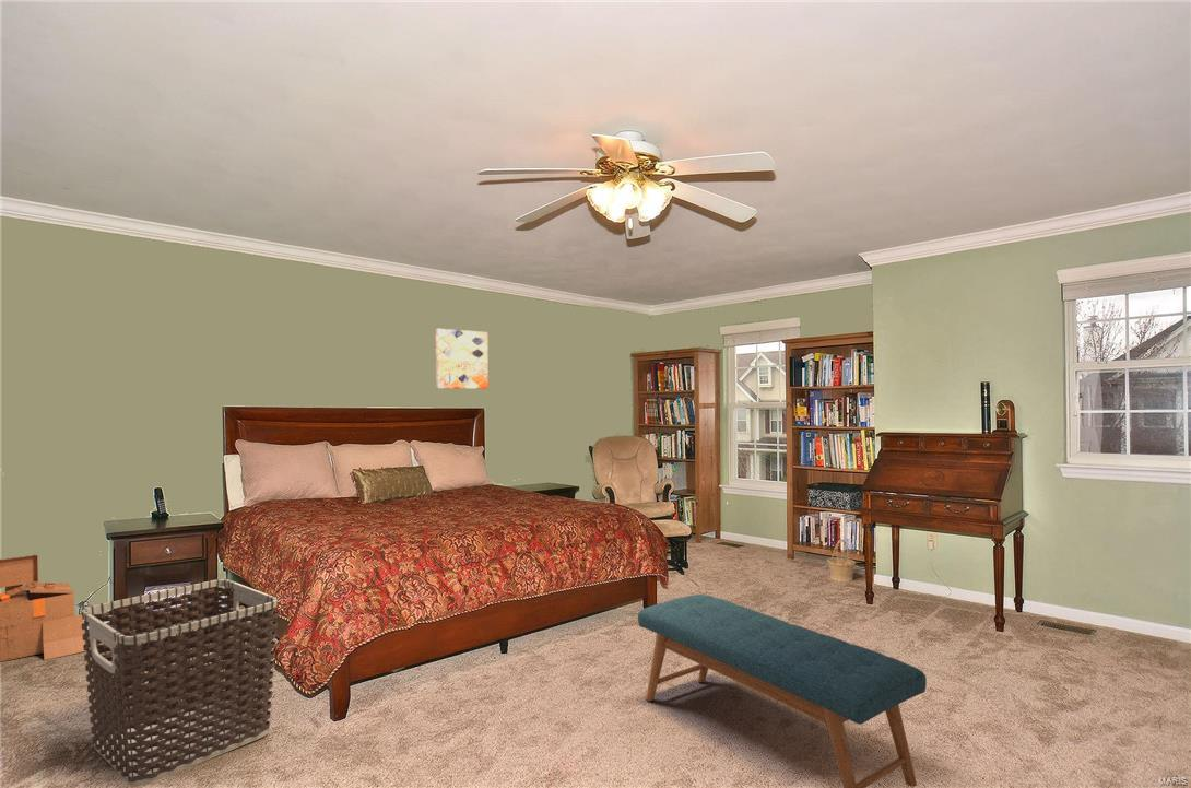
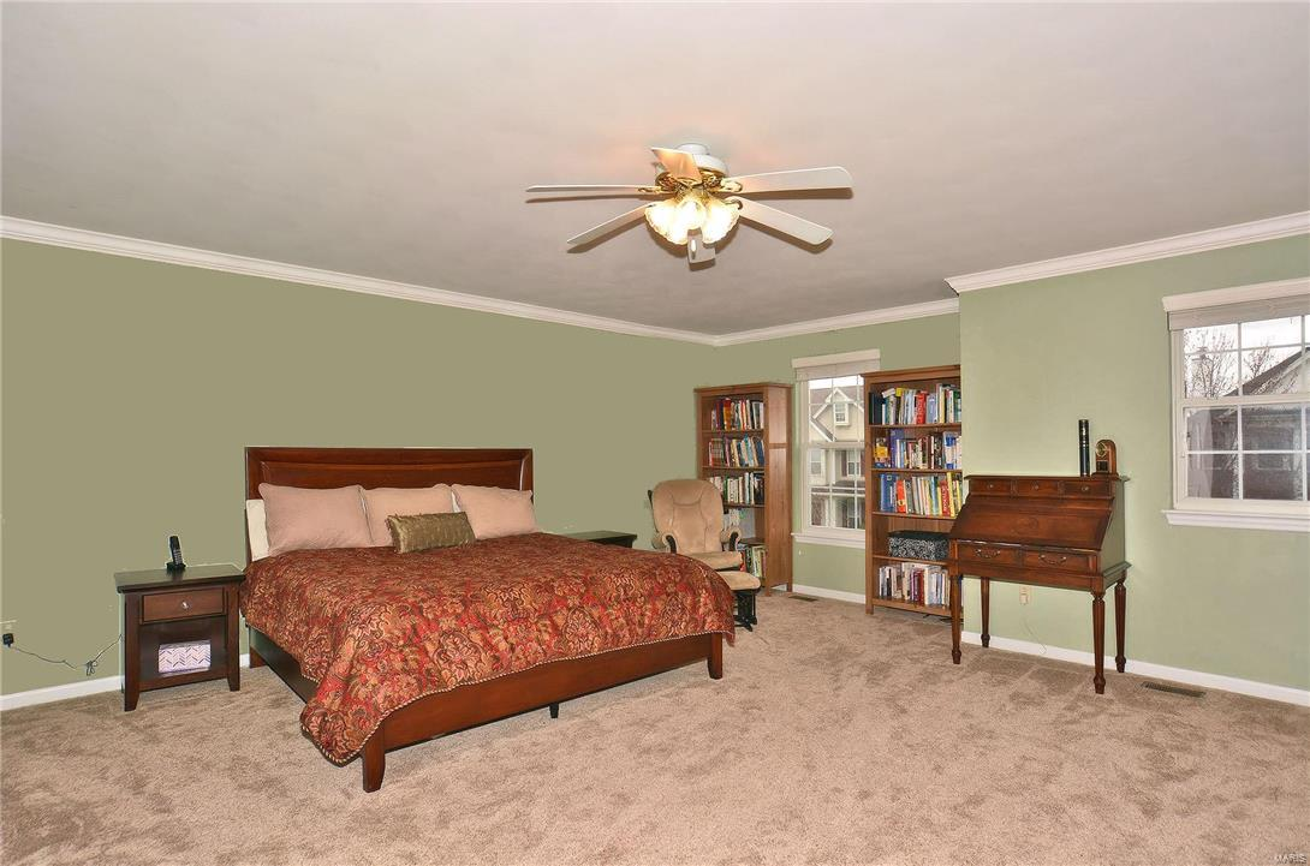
- basket (840, 558)
- wall art (462, 360)
- clothes hamper (182, 671)
- bench (764, 682)
- cardboard box (32, 605)
